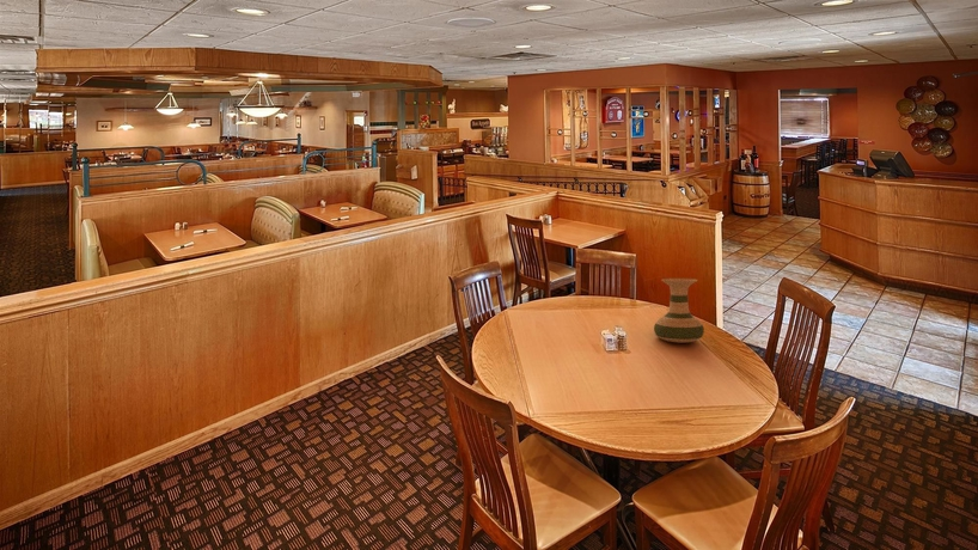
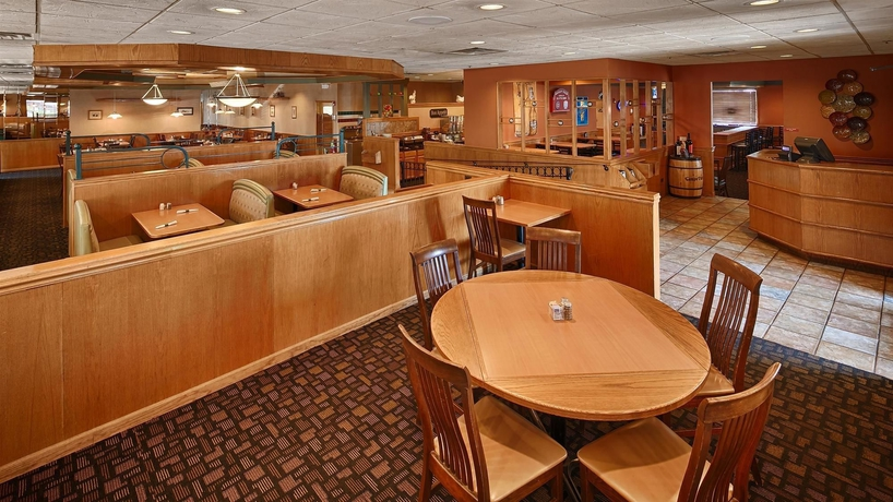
- vase (678, 310)
